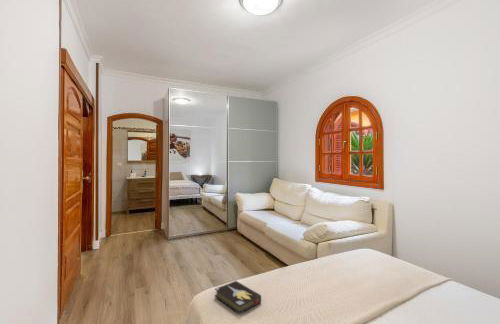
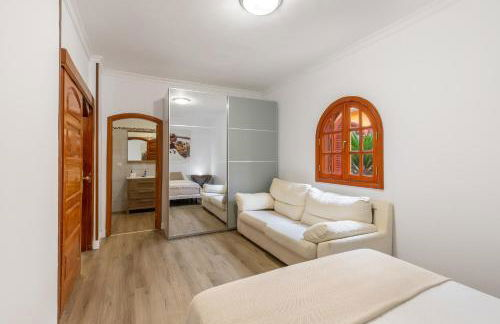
- hardback book (237, 295)
